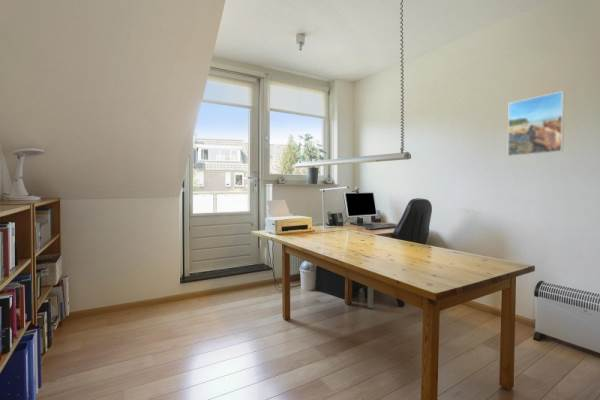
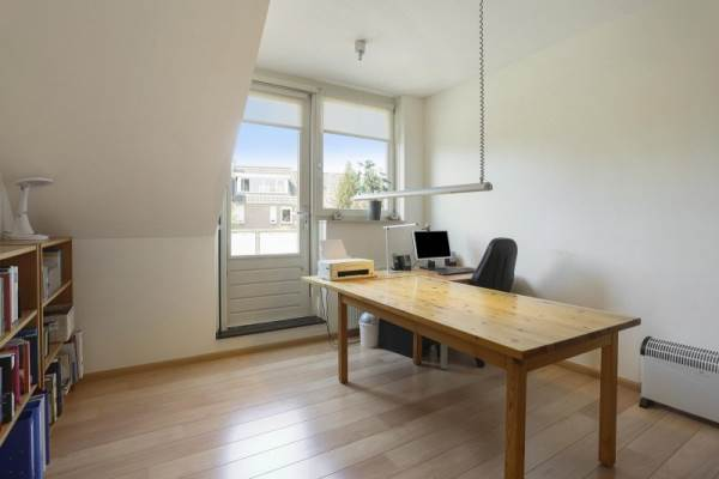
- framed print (534, 125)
